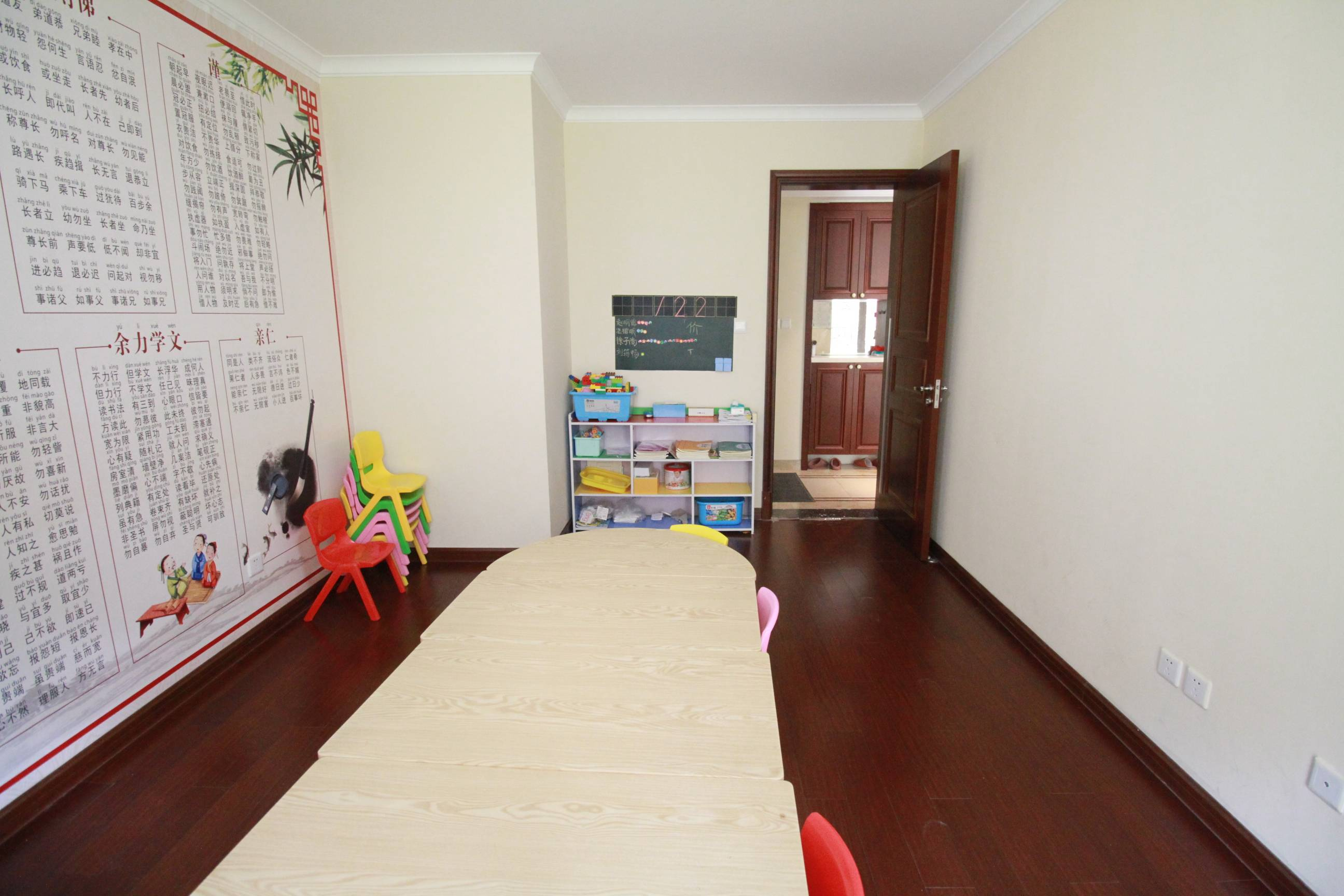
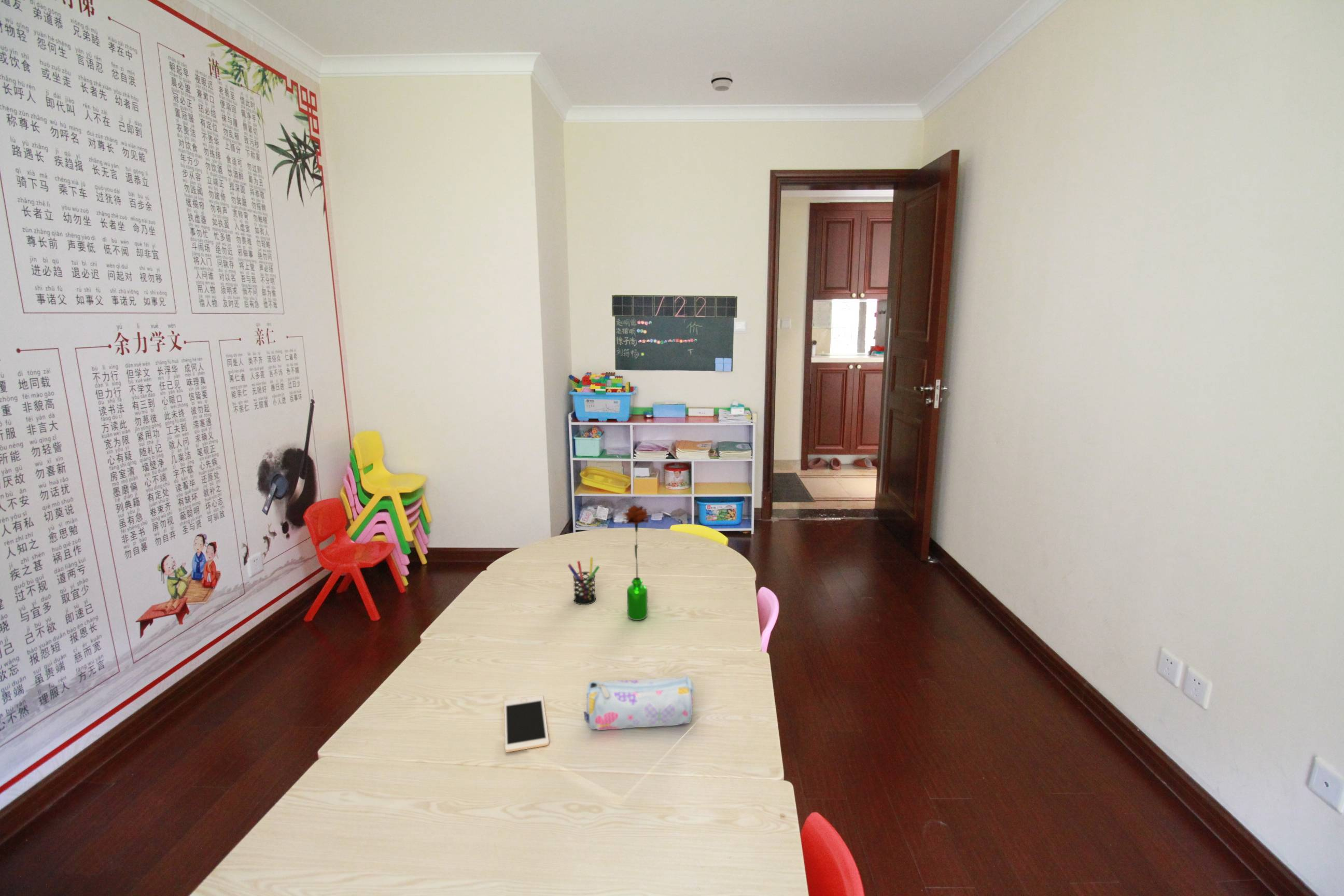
+ pen holder (586, 580)
+ cell phone (525, 722)
+ smoke detector (722, 81)
+ flower (637, 562)
+ pencil case (639, 701)
